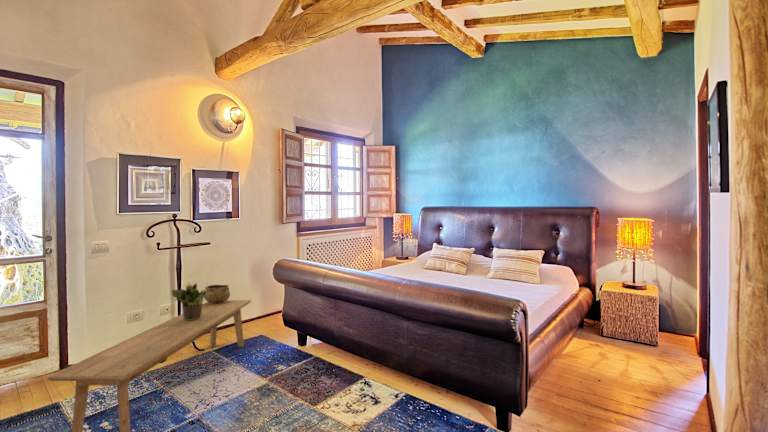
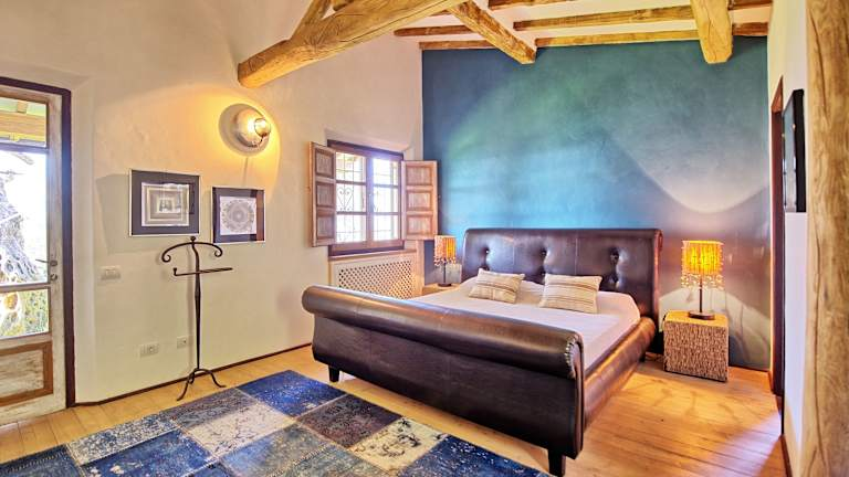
- decorative bowl (216, 294)
- bench (178, 350)
- potted plant (189, 299)
